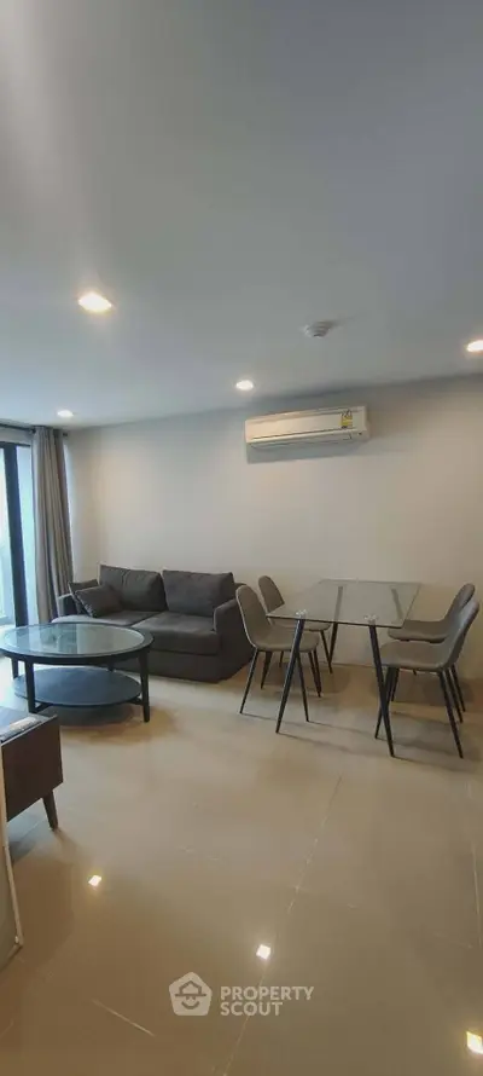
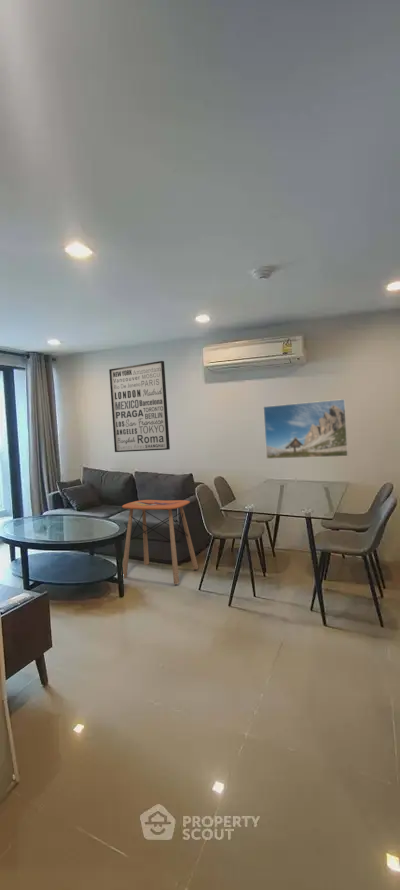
+ wall art (138, 408)
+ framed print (304, 430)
+ side table (161, 535)
